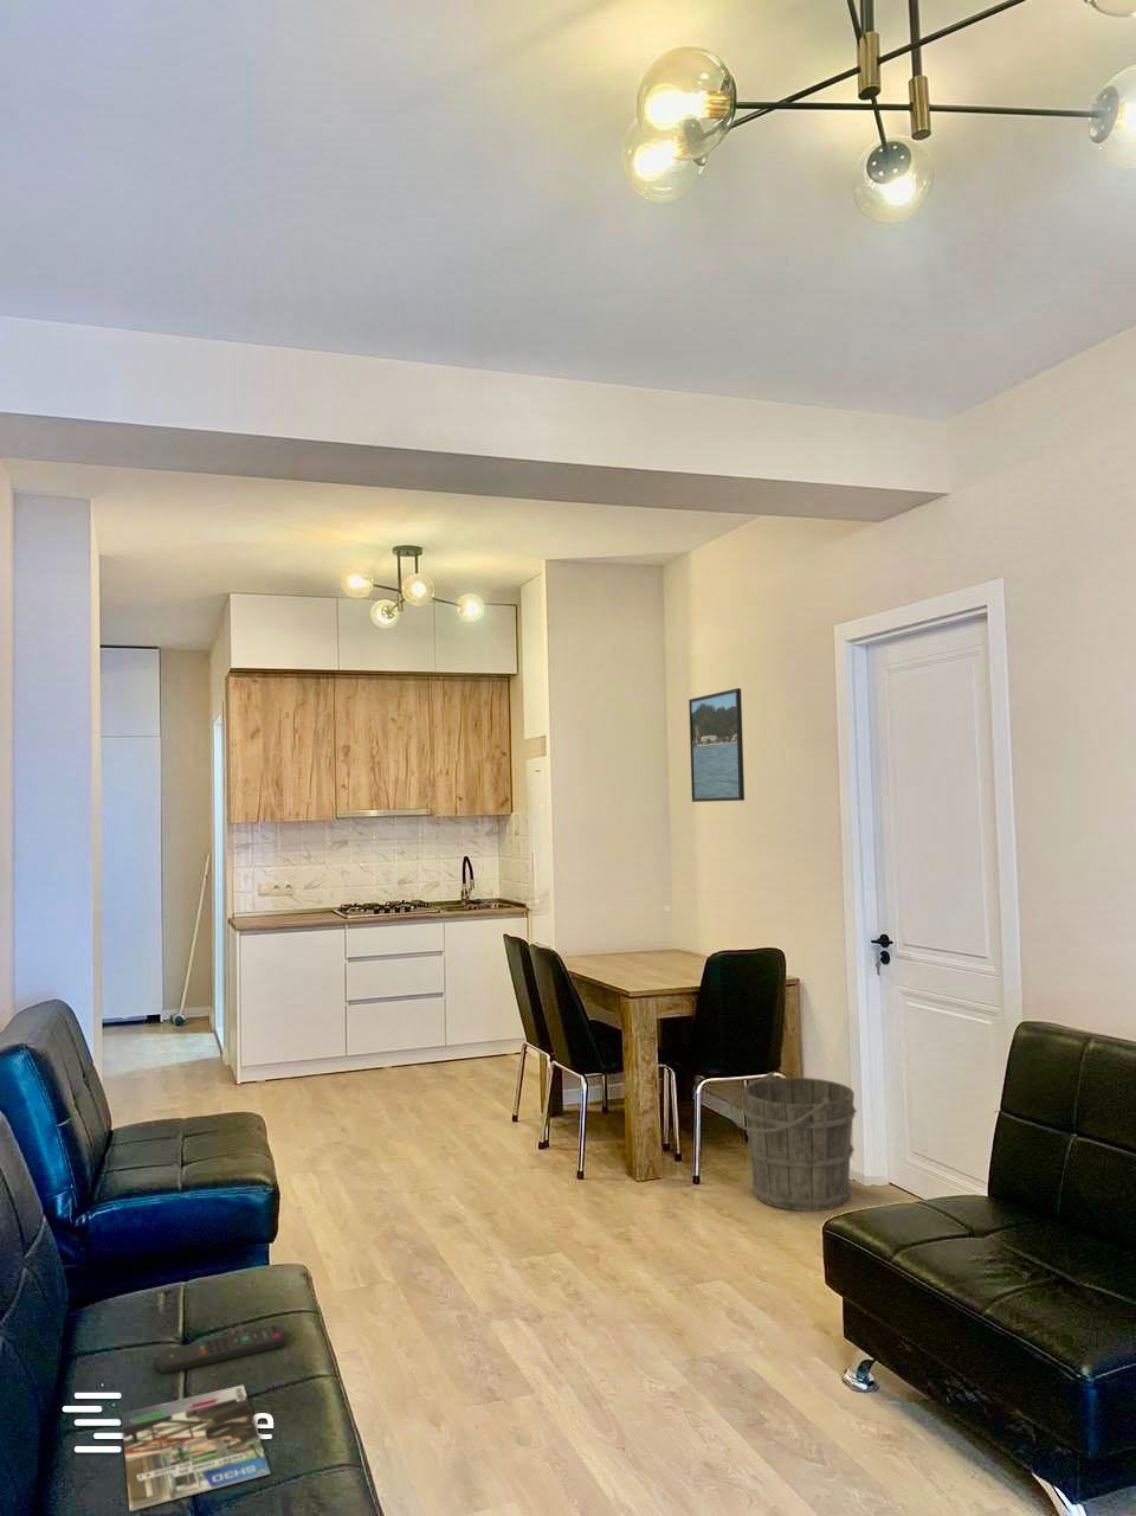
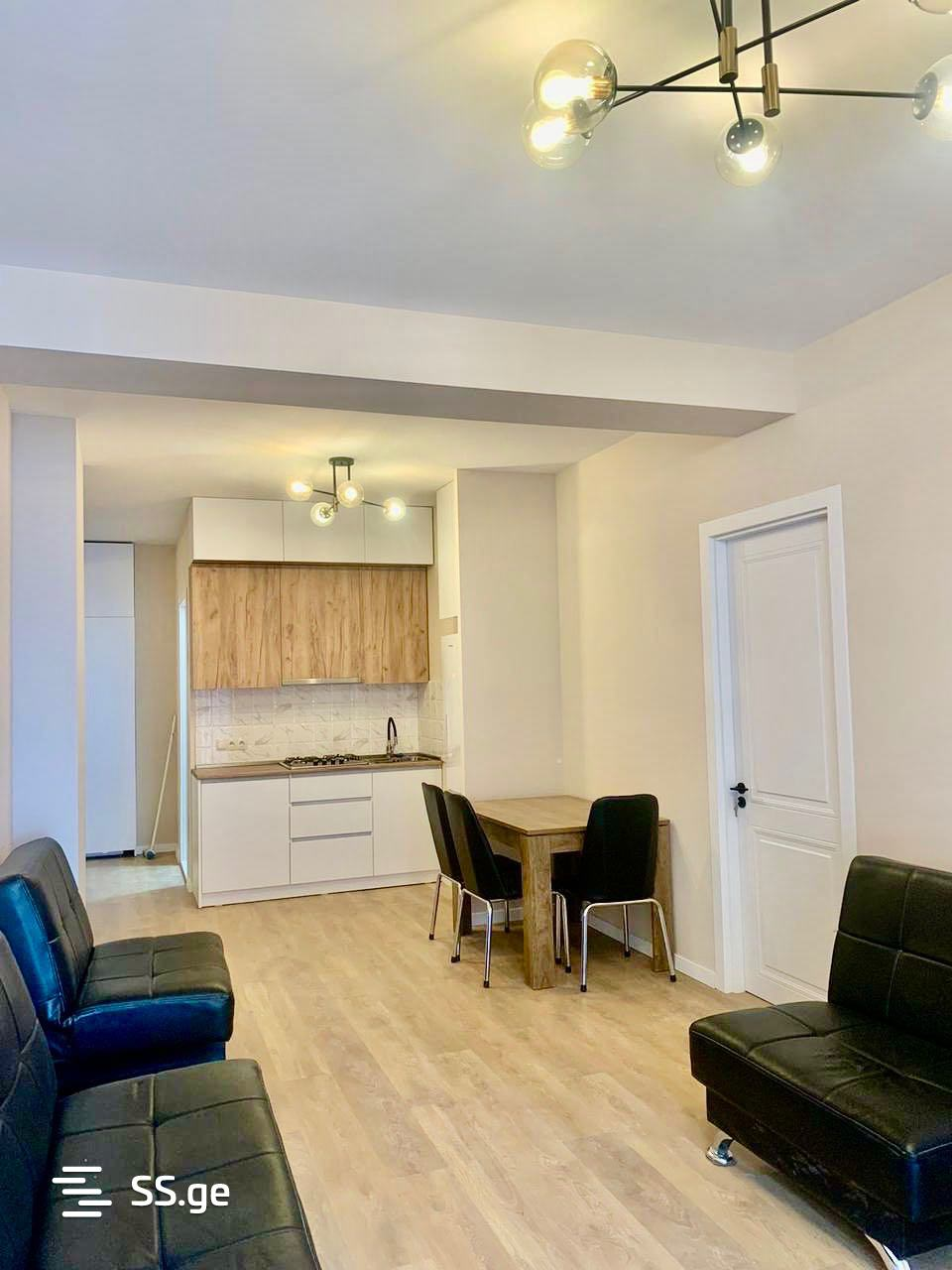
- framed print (715, 747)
- magazine (192, 1441)
- bucket (795, 1139)
- remote control (222, 1348)
